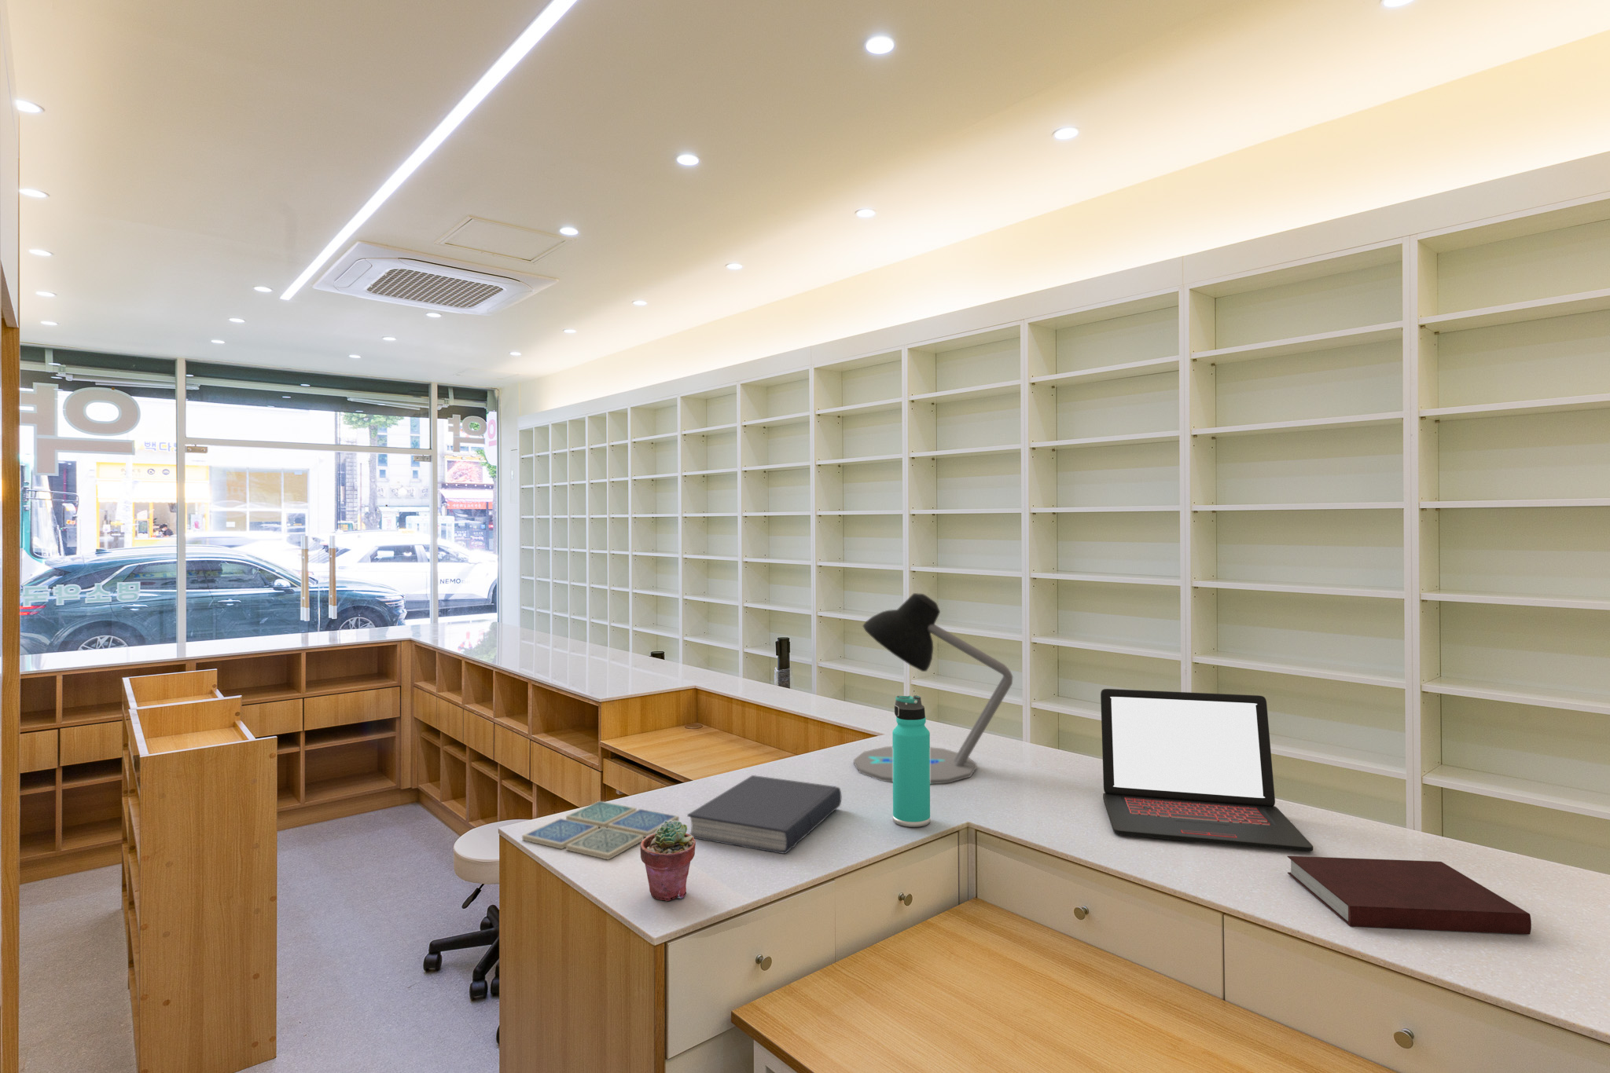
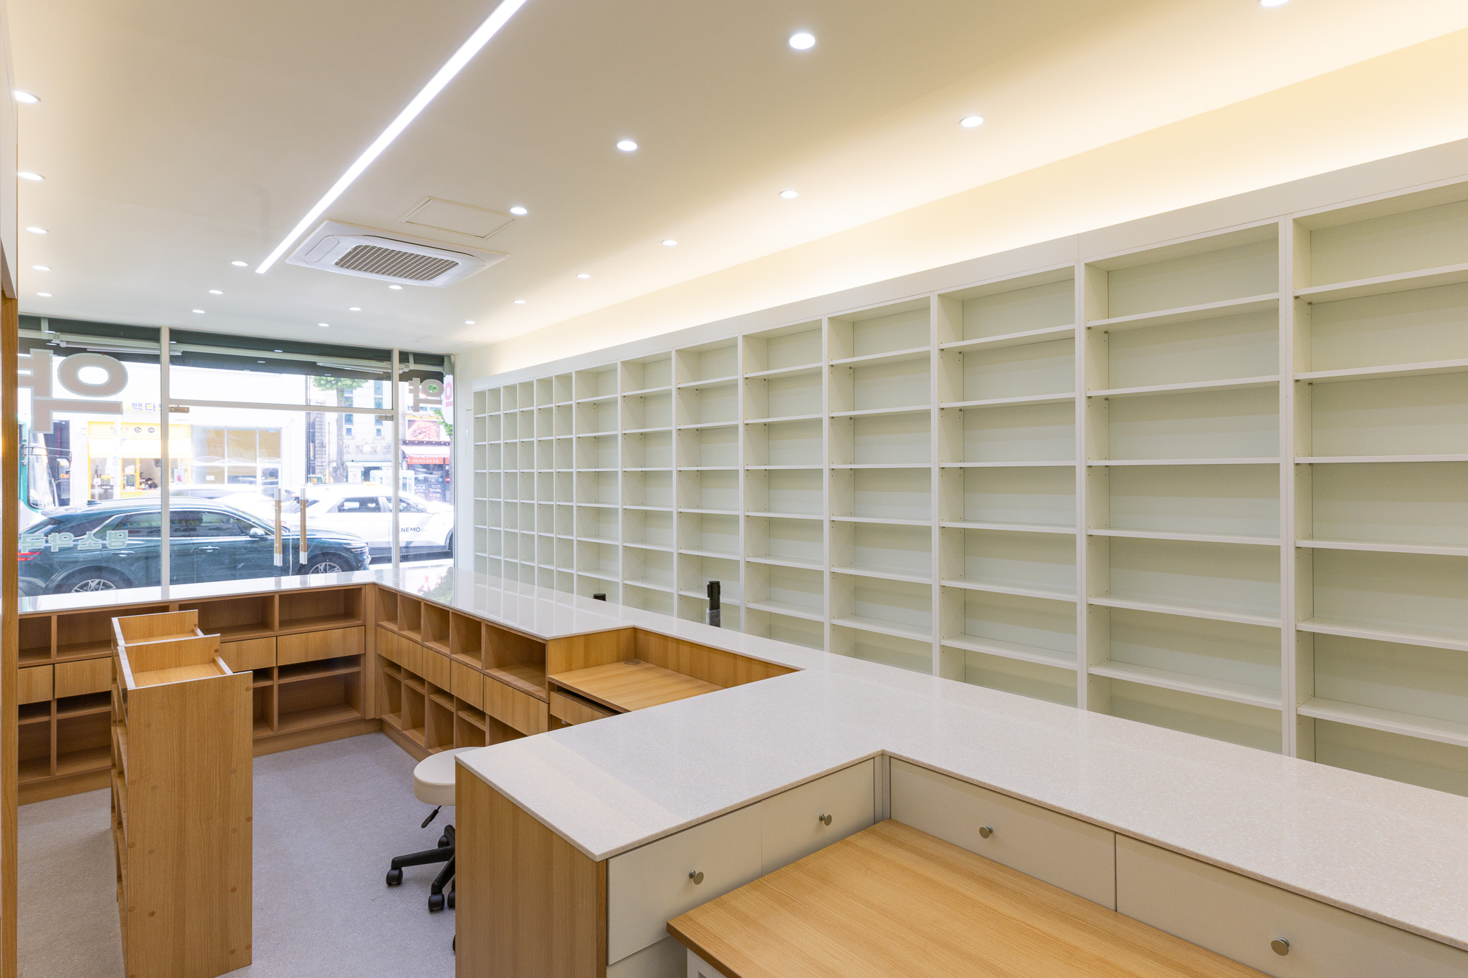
- book (768, 811)
- potted succulent (668, 856)
- laptop (1196, 762)
- drink coaster (603, 828)
- desk lamp (926, 671)
- notebook (1398, 891)
- thermos bottle (912, 758)
